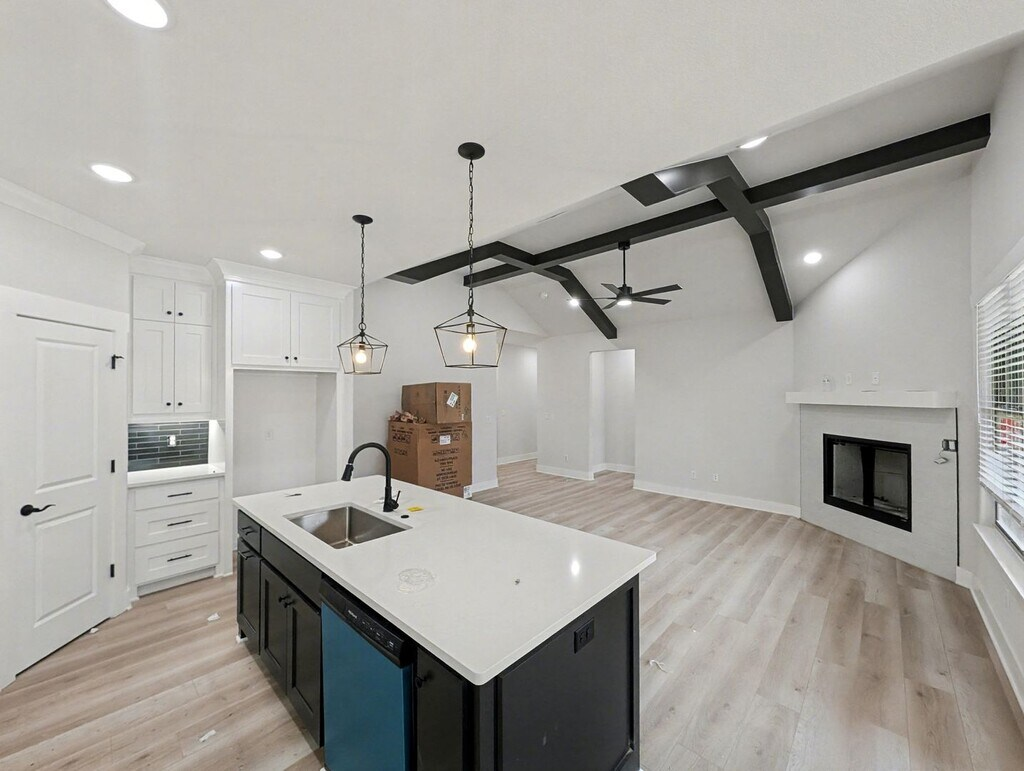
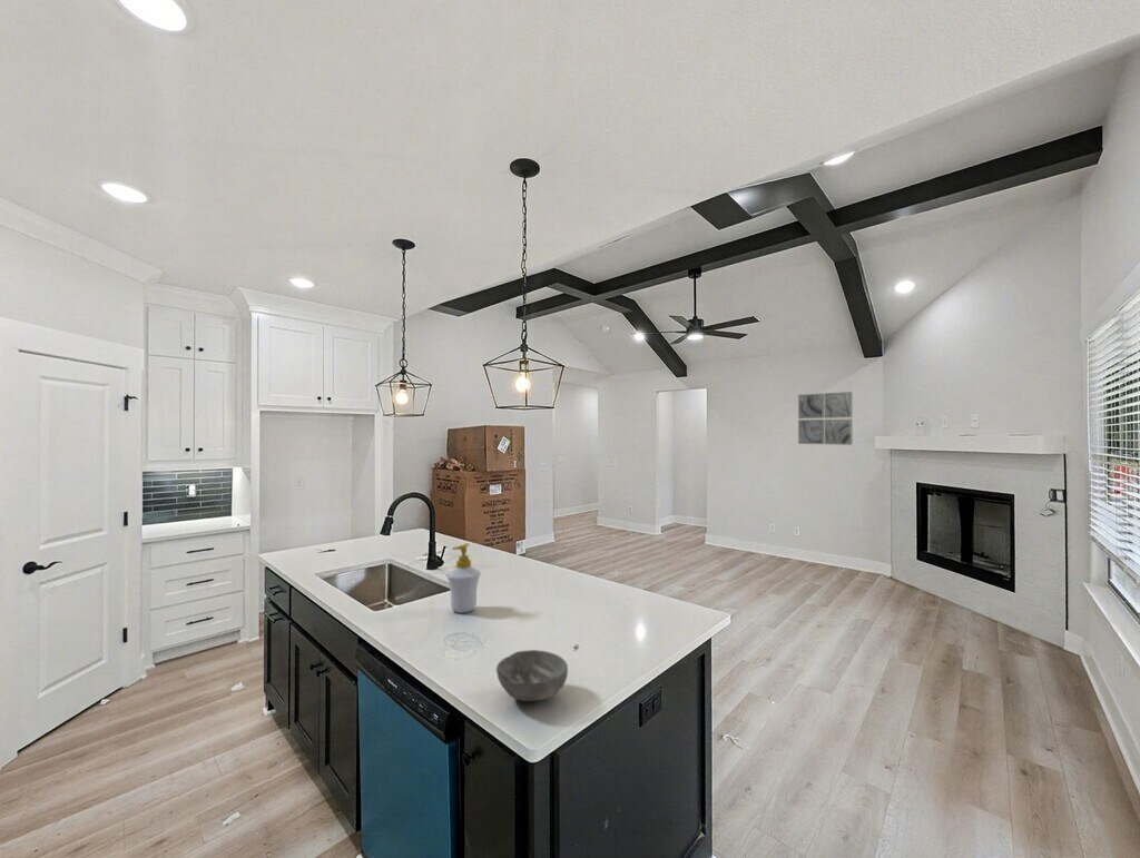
+ bowl (532, 679)
+ soap bottle (463, 576)
+ wall art (823, 417)
